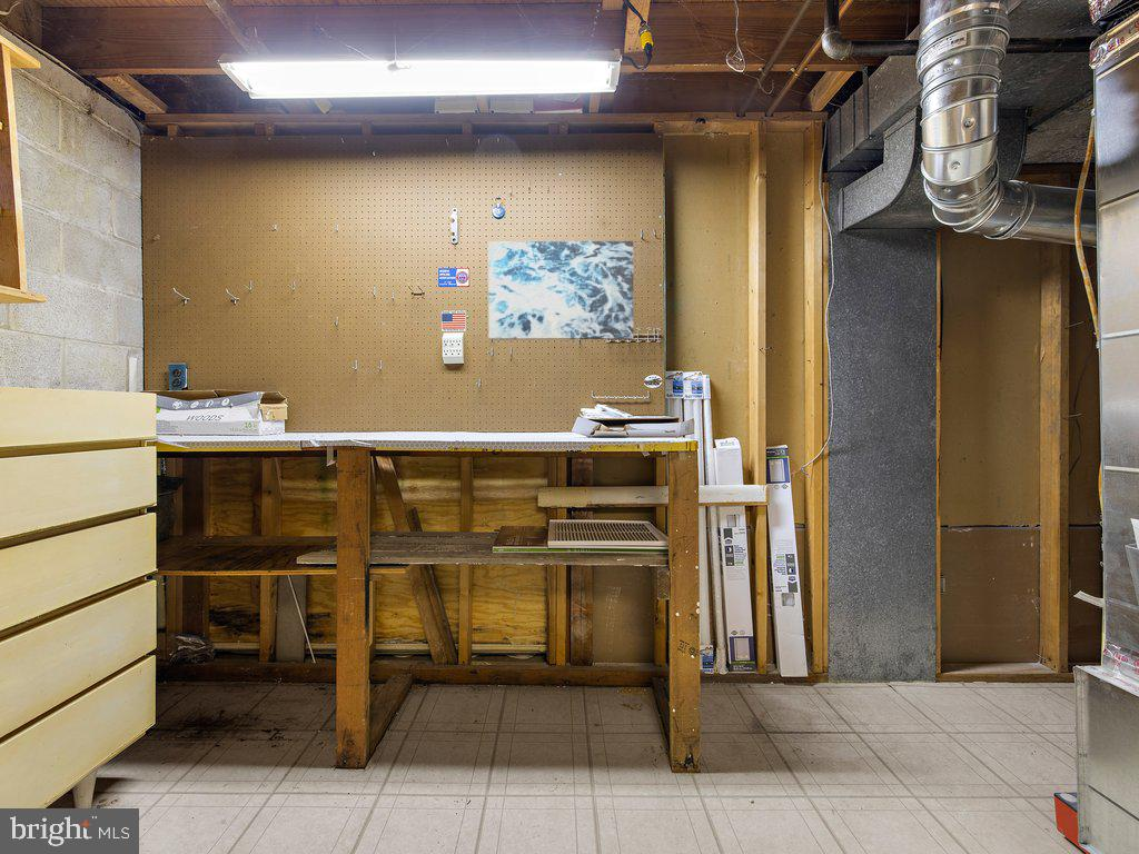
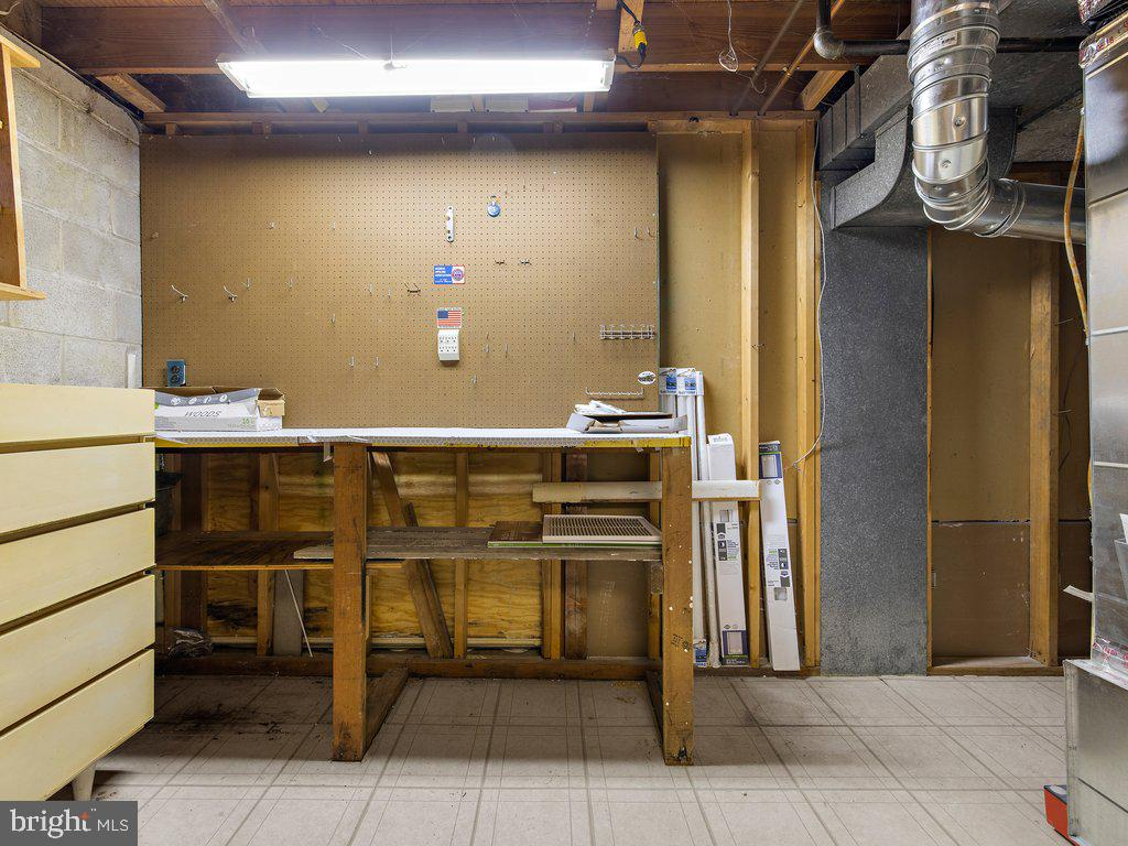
- wall art (561, 290)
